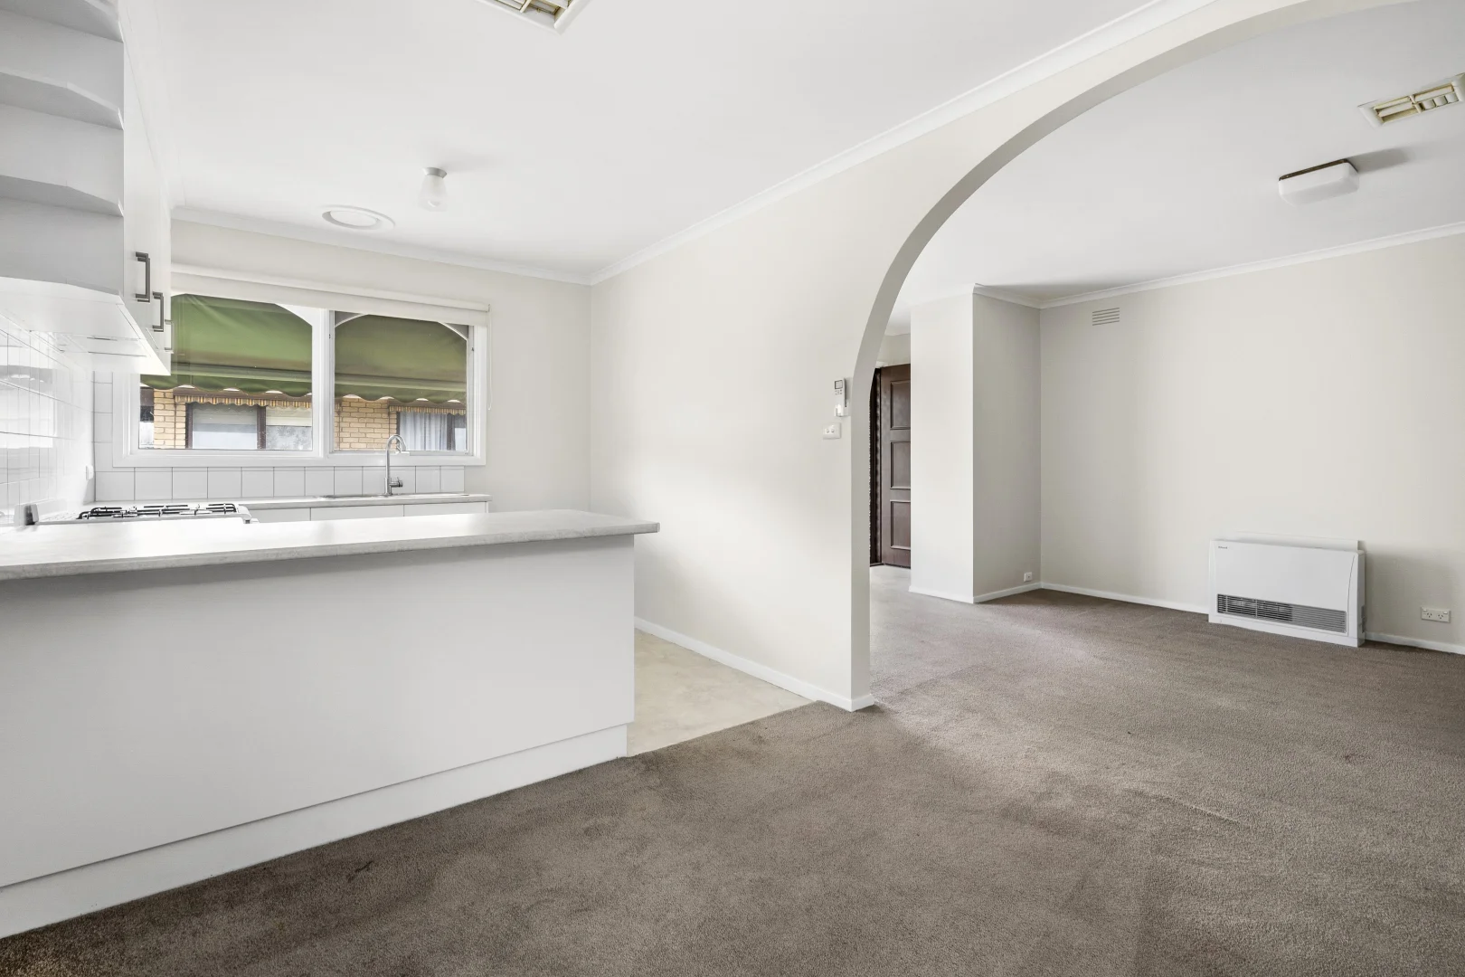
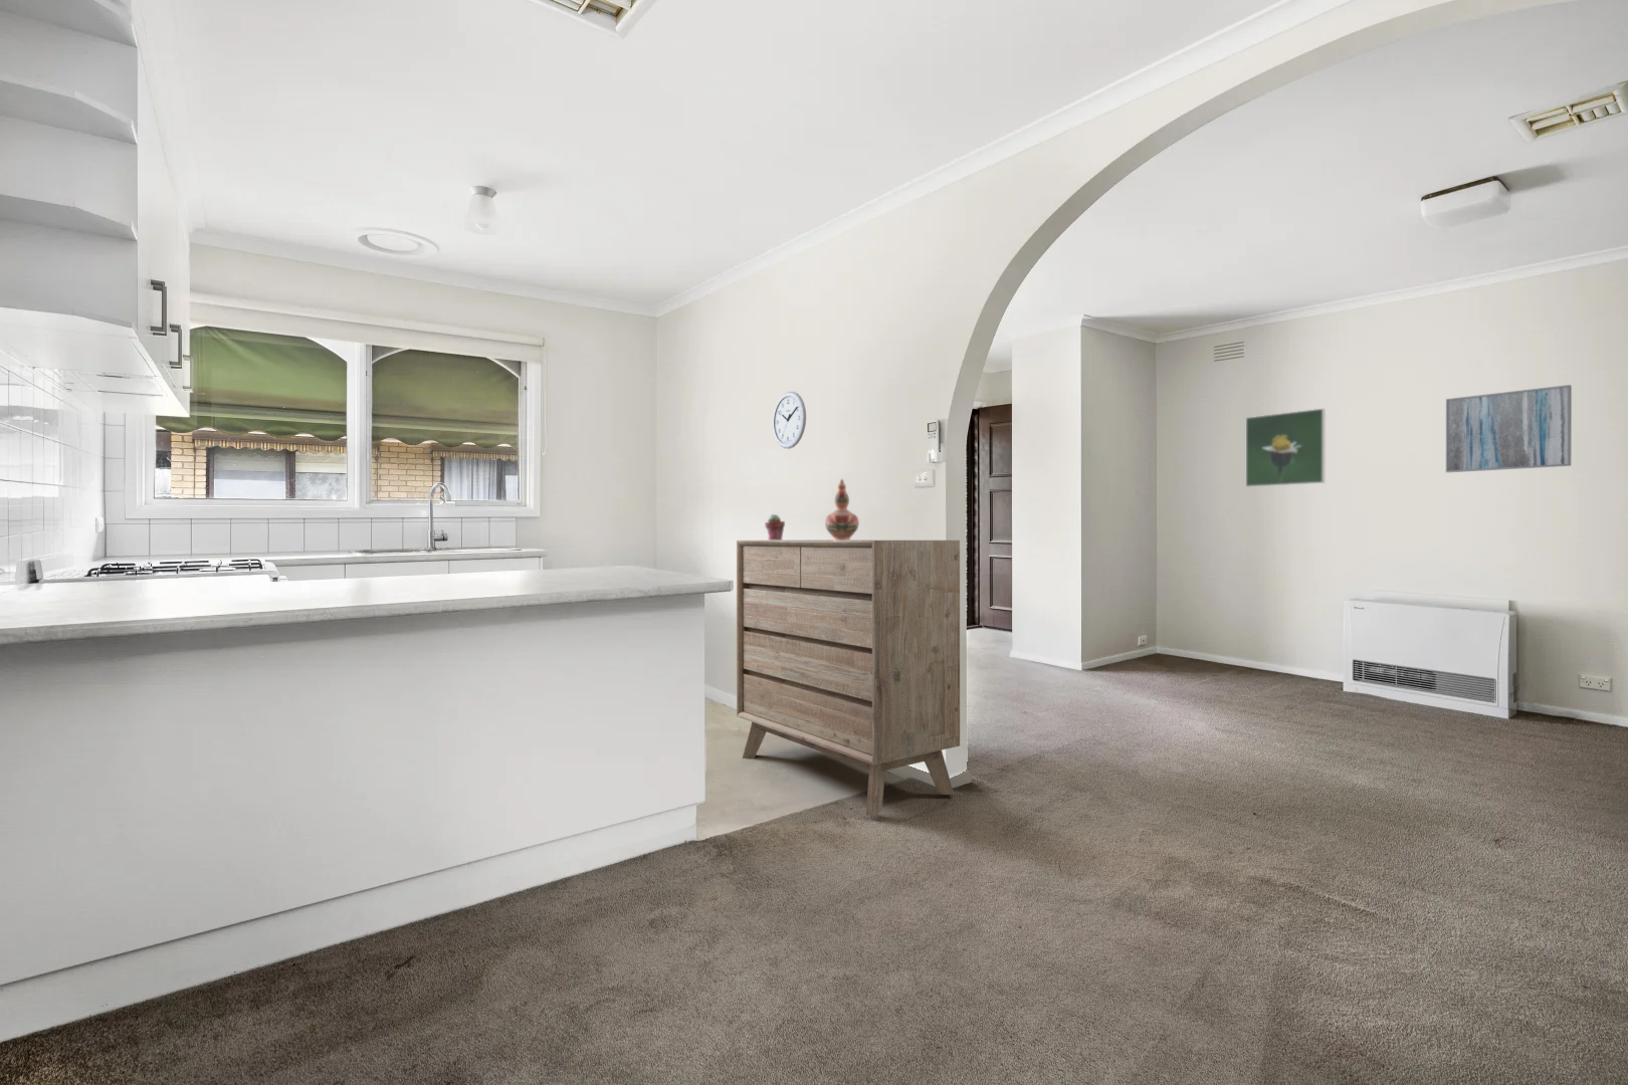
+ wall art (1506, 430)
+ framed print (1283, 449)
+ dresser (839, 658)
+ decorative vase (841, 509)
+ wall clock (787, 420)
+ potted succulent (775, 527)
